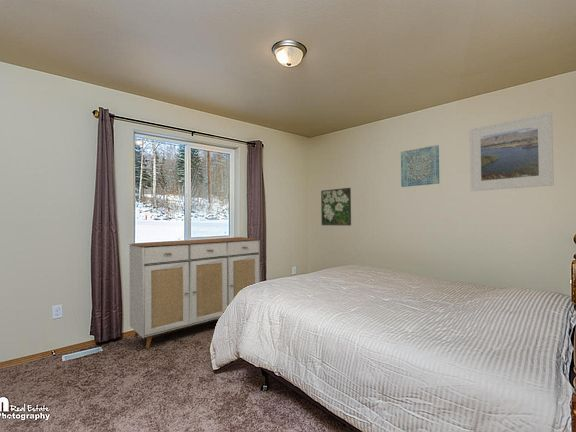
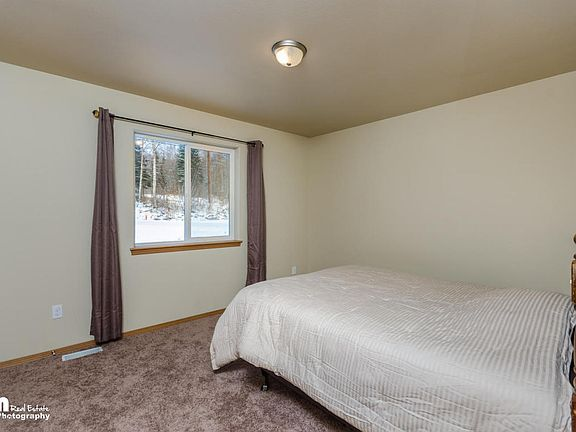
- wall art (419, 167)
- sideboard (200, 283)
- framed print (508, 155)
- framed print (335, 207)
